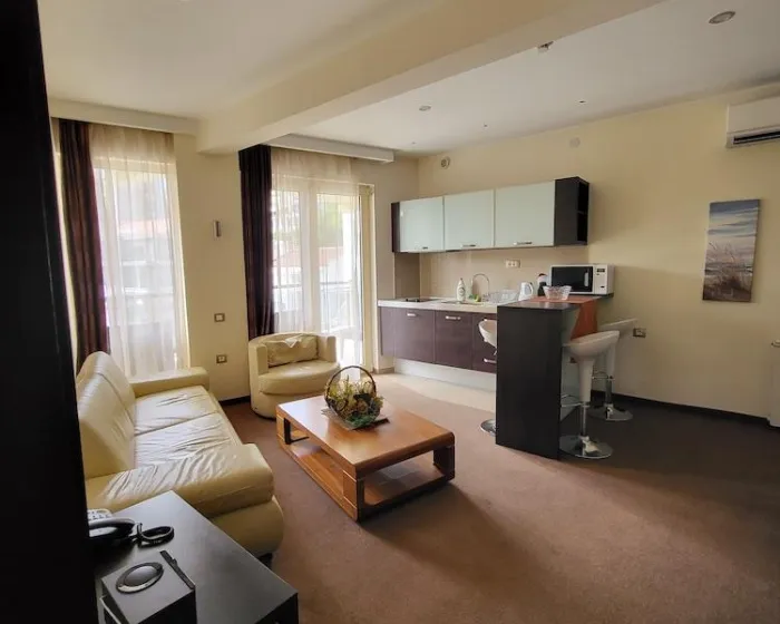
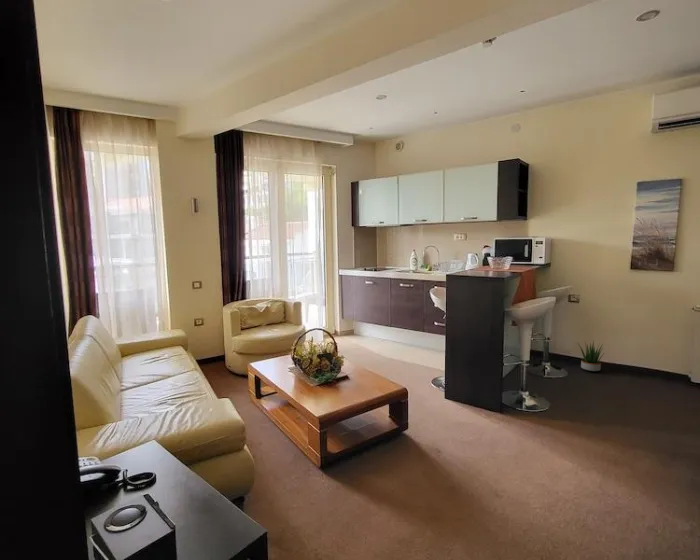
+ potted plant (591, 355)
